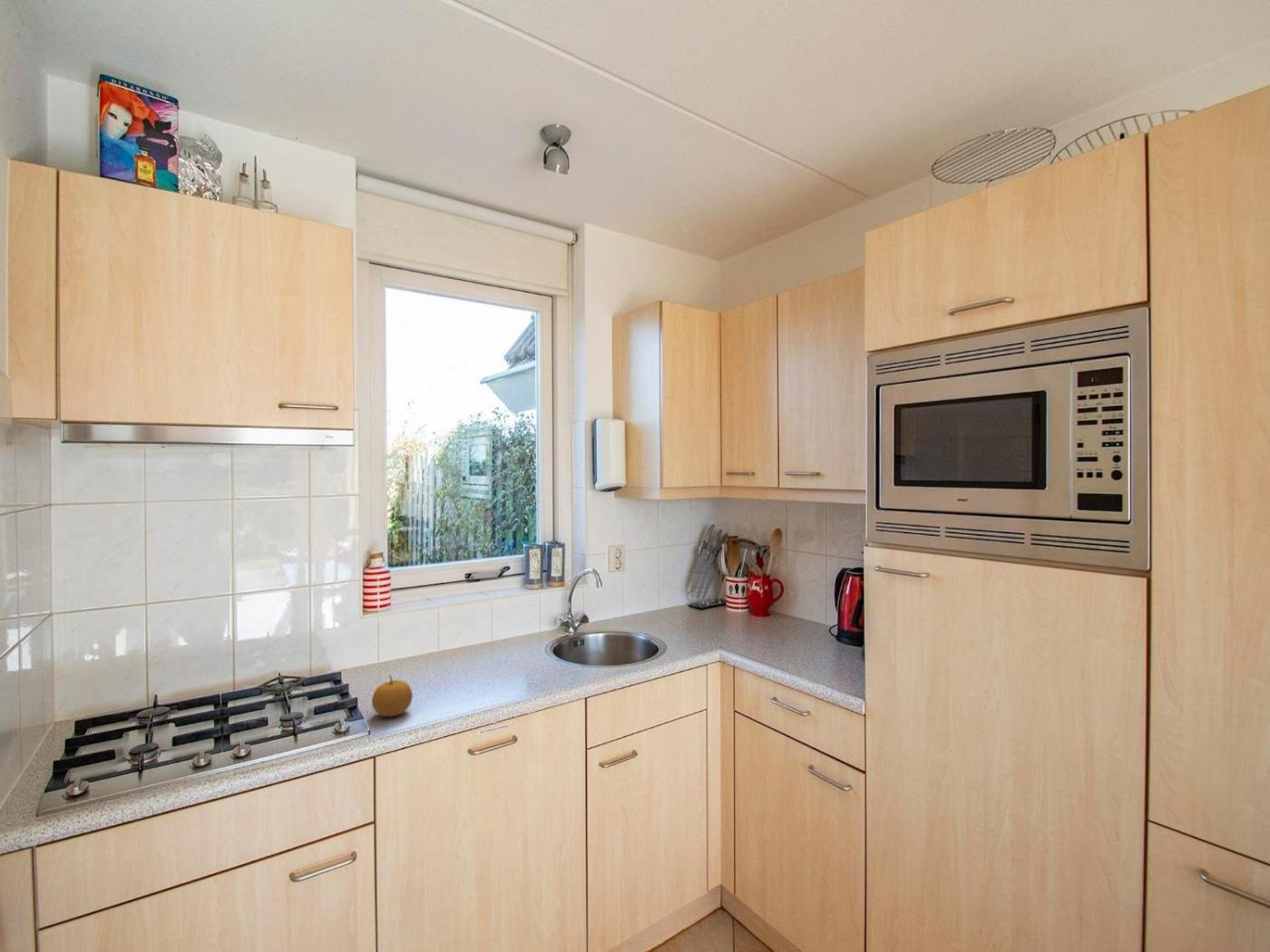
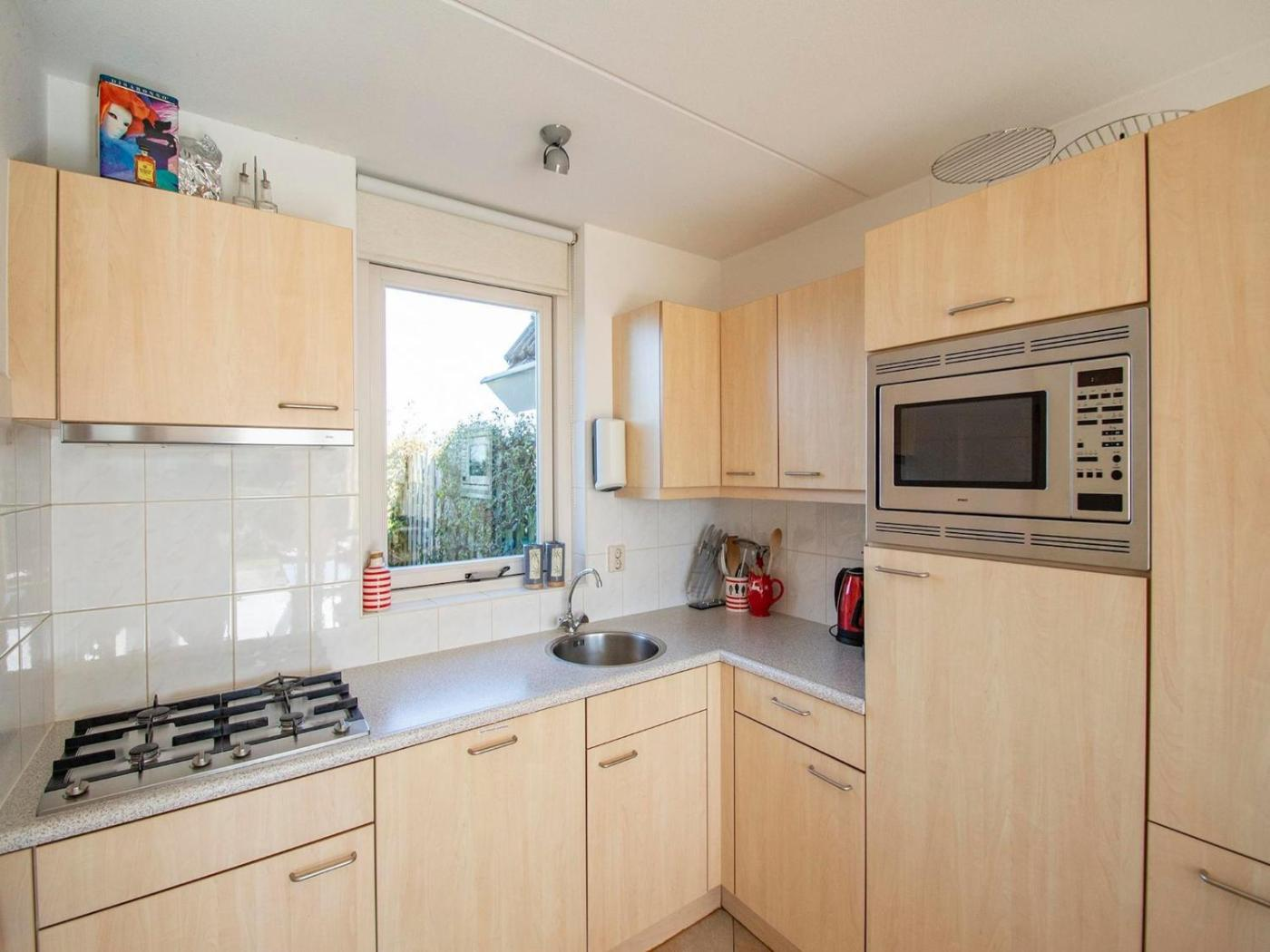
- fruit (392, 694)
